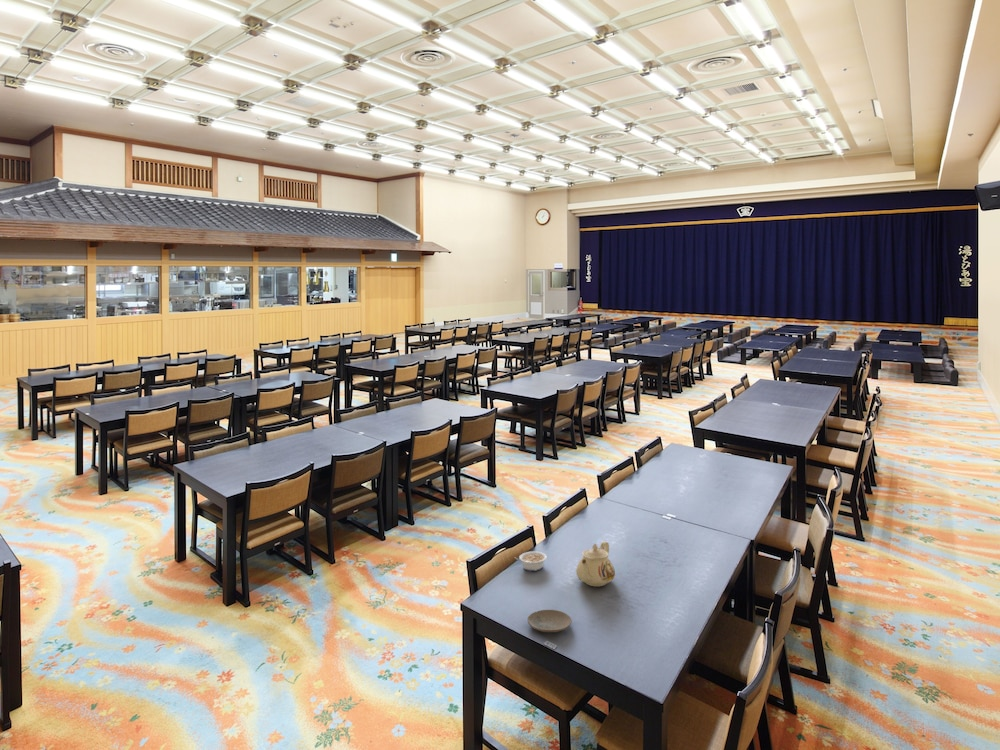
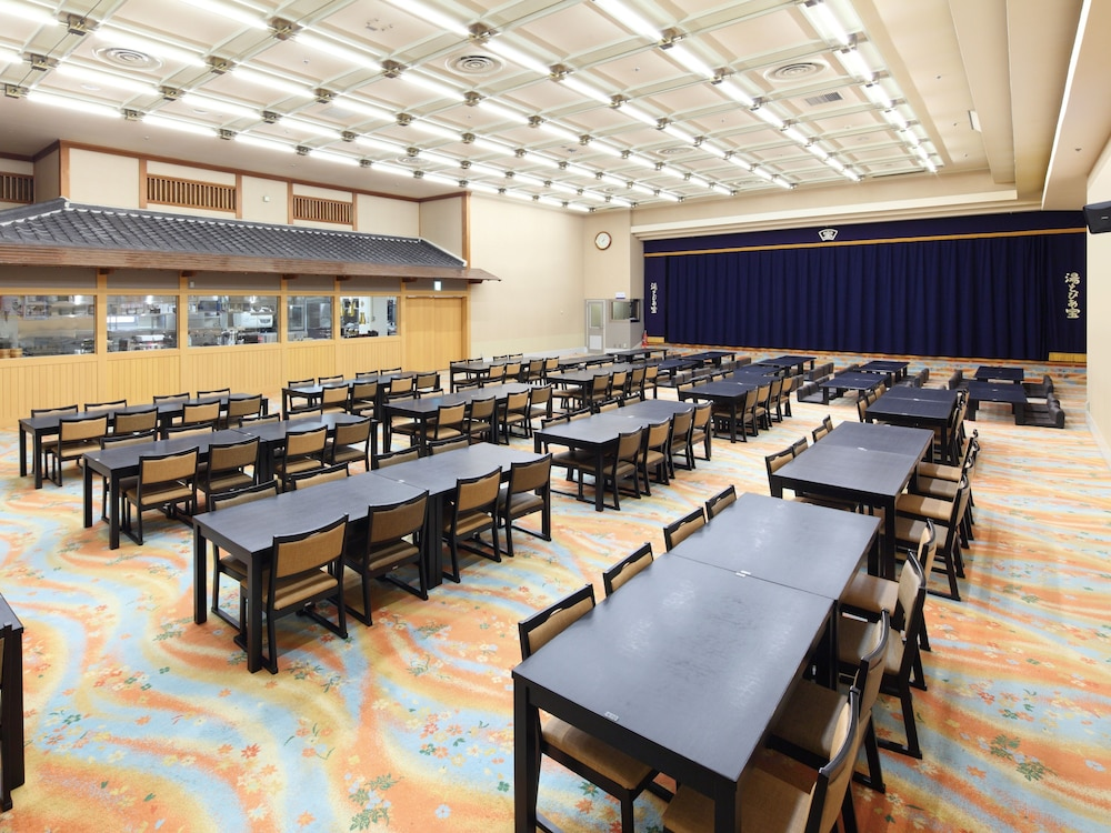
- legume (532, 561)
- plate (549, 623)
- teapot (595, 563)
